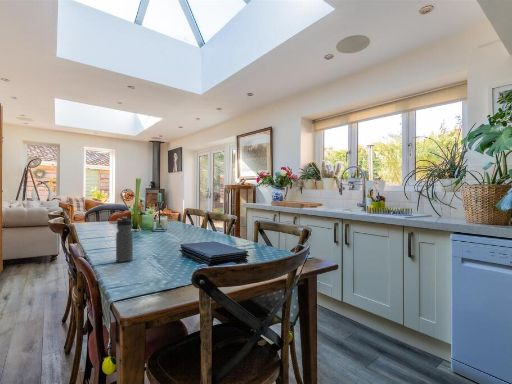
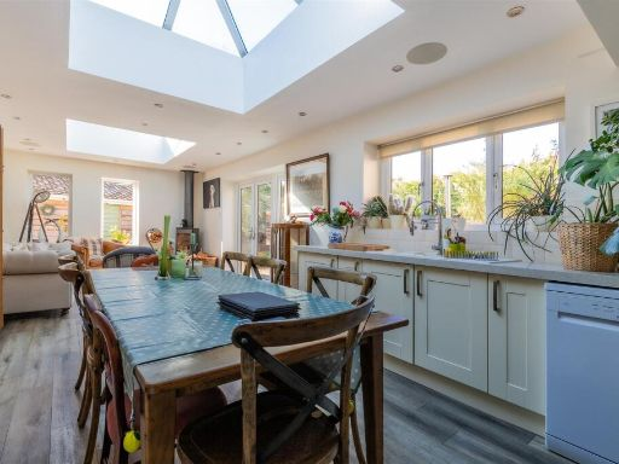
- water bottle (124, 238)
